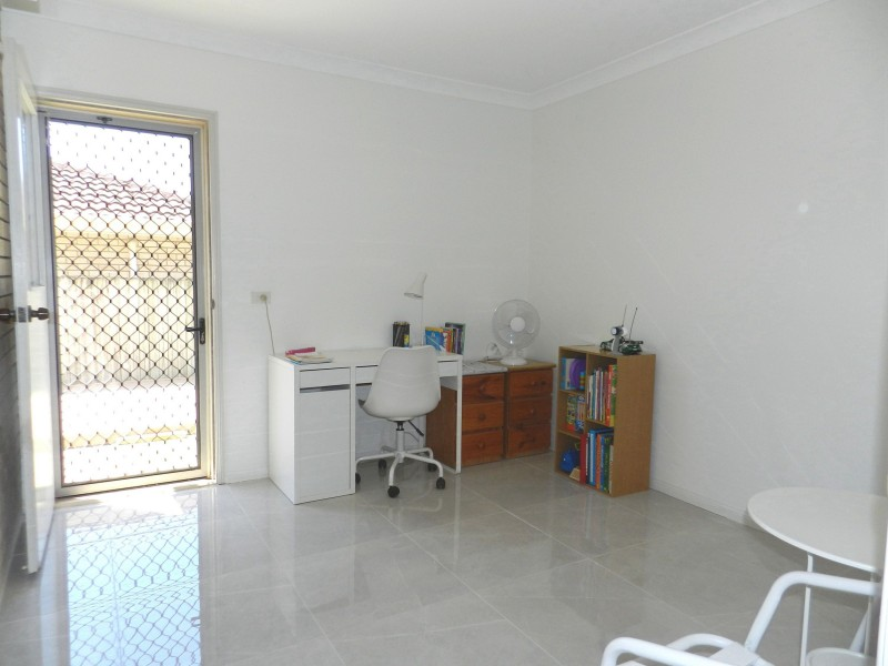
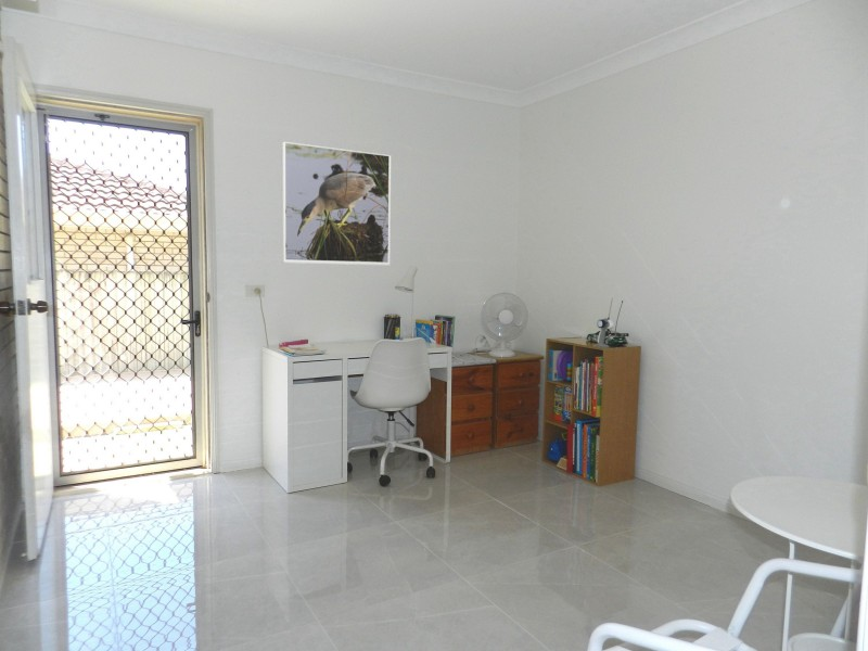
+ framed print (339, 206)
